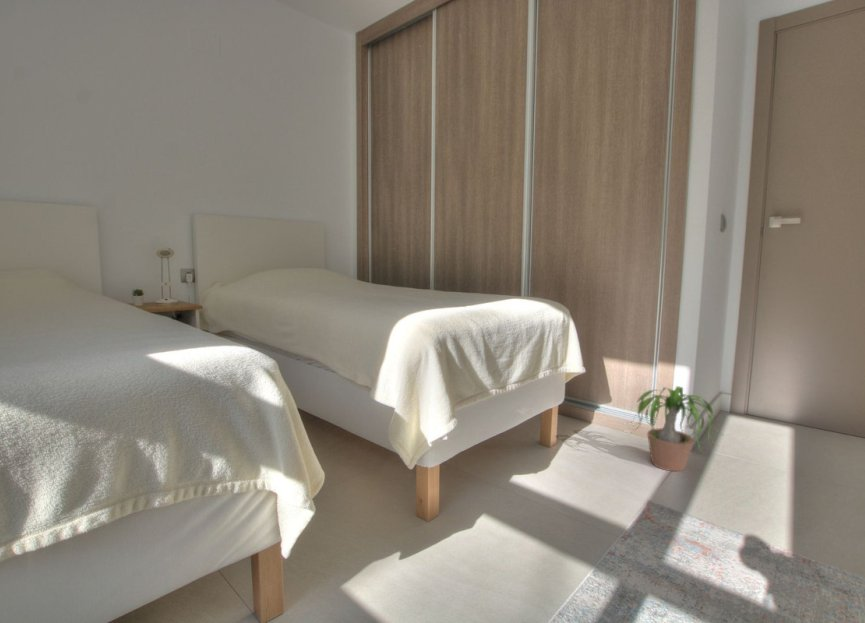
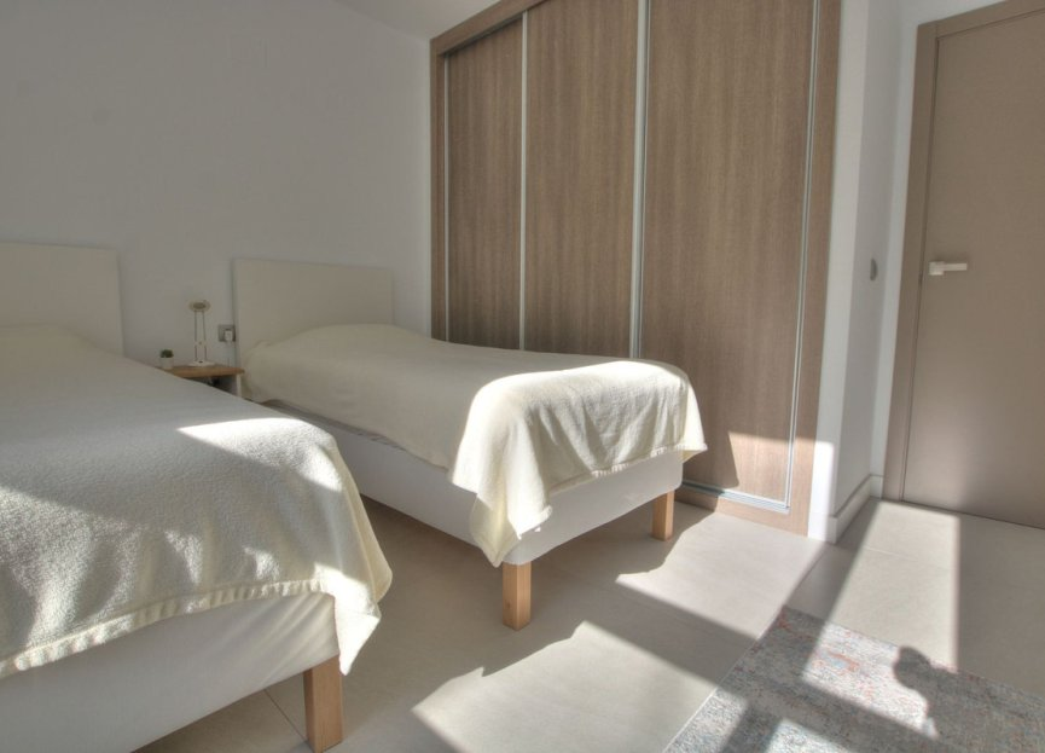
- potted plant (680, 426)
